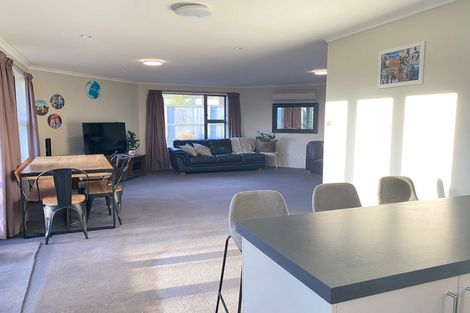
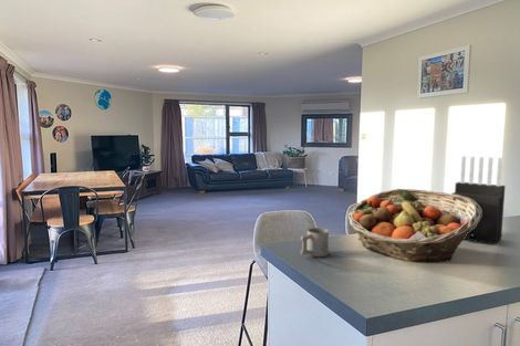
+ knife block (476, 198)
+ fruit basket (408, 221)
+ mug (313, 242)
